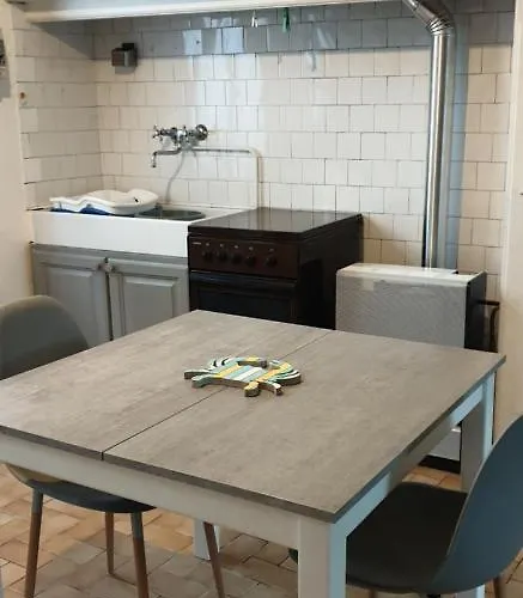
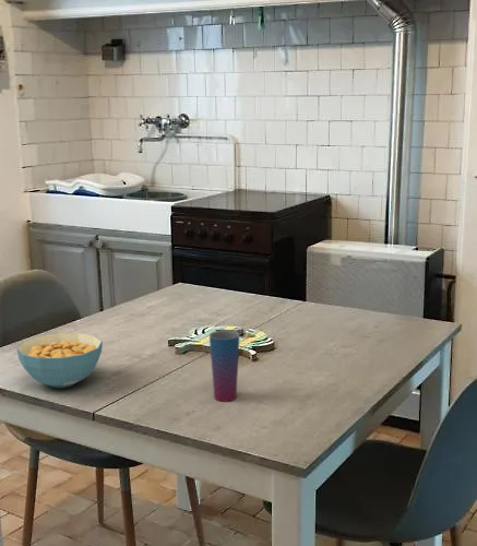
+ cup (225, 366)
+ cereal bowl (61, 364)
